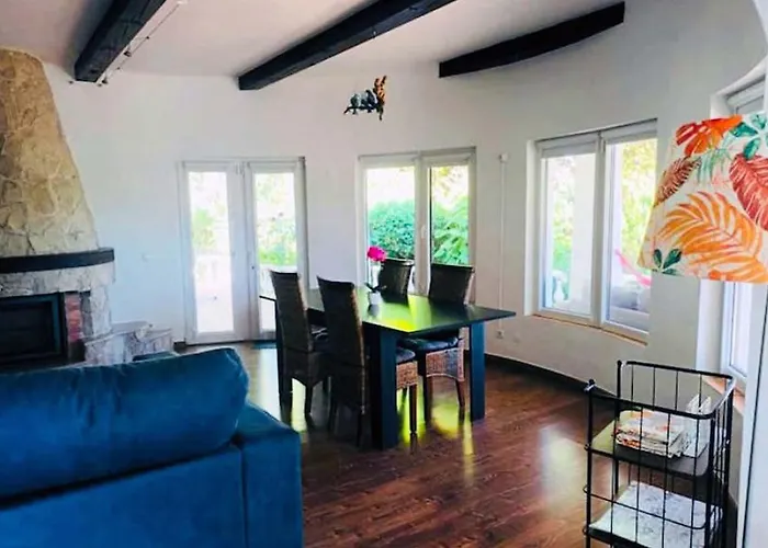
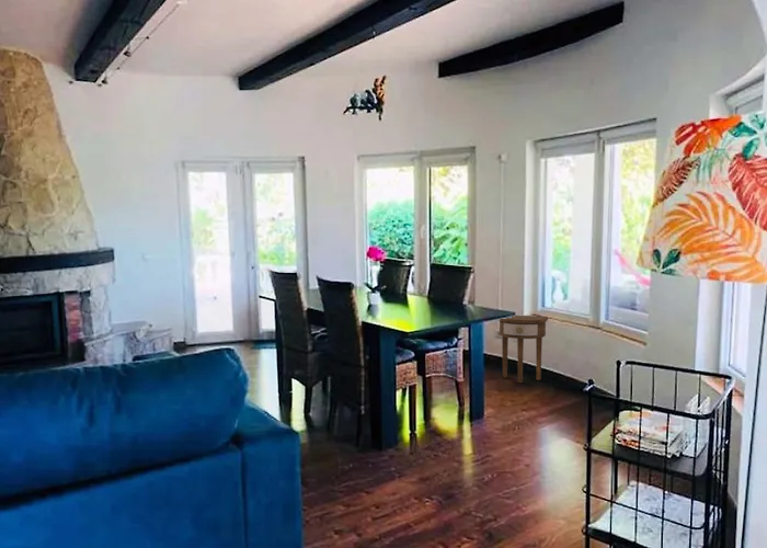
+ side table (522, 347)
